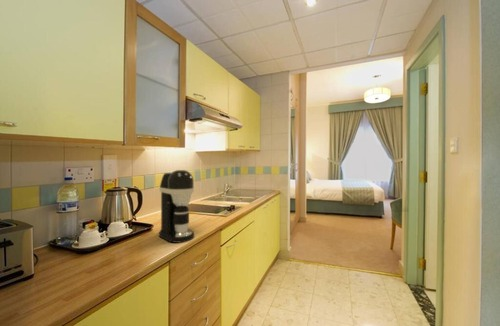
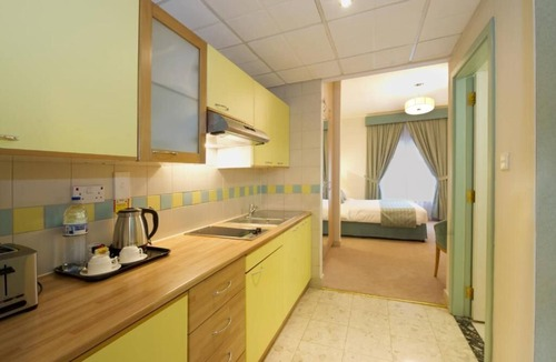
- coffee maker (176, 202)
